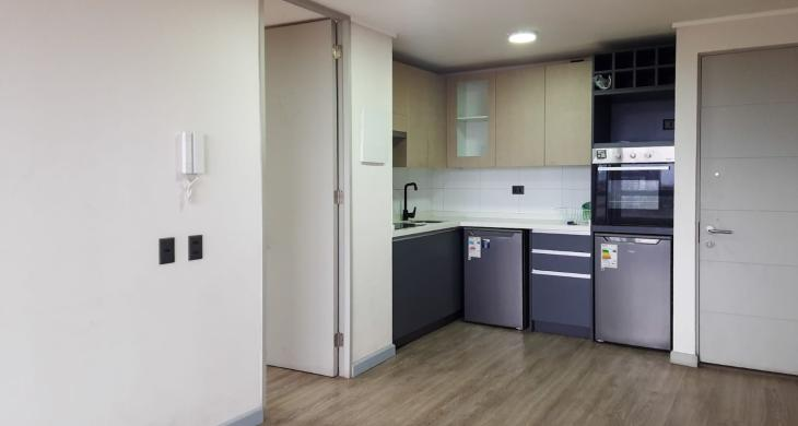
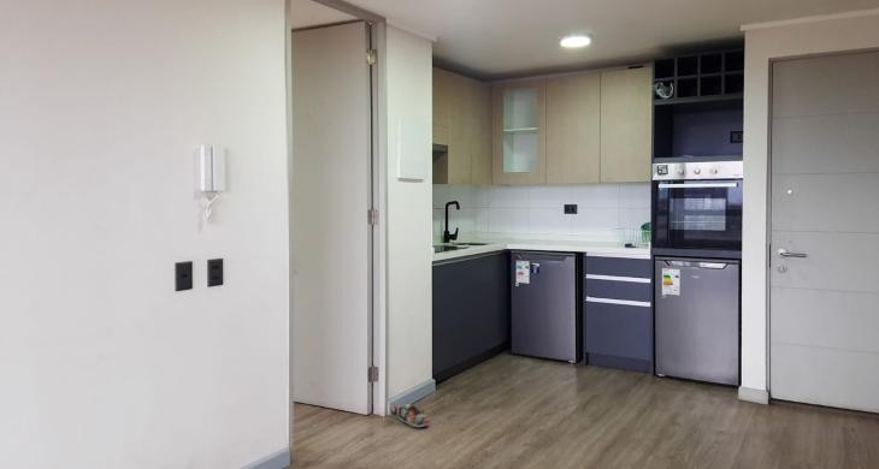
+ shoe (411, 414)
